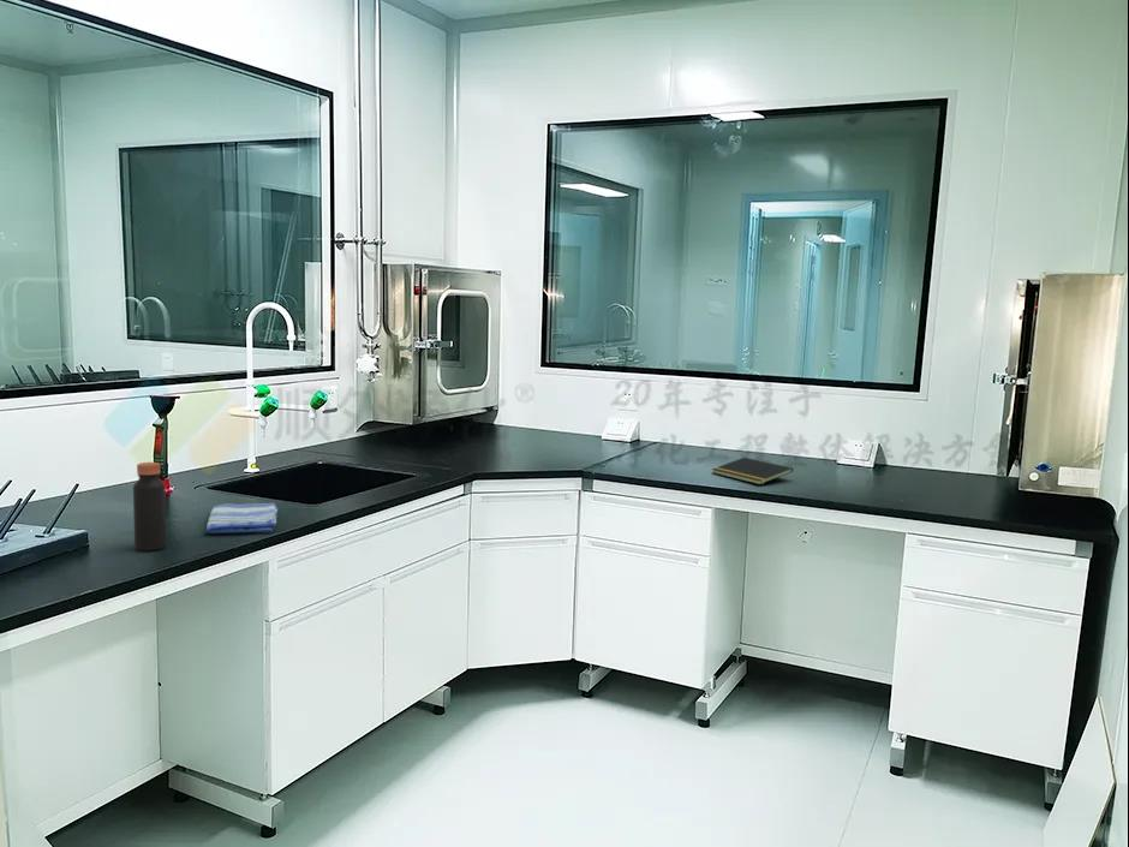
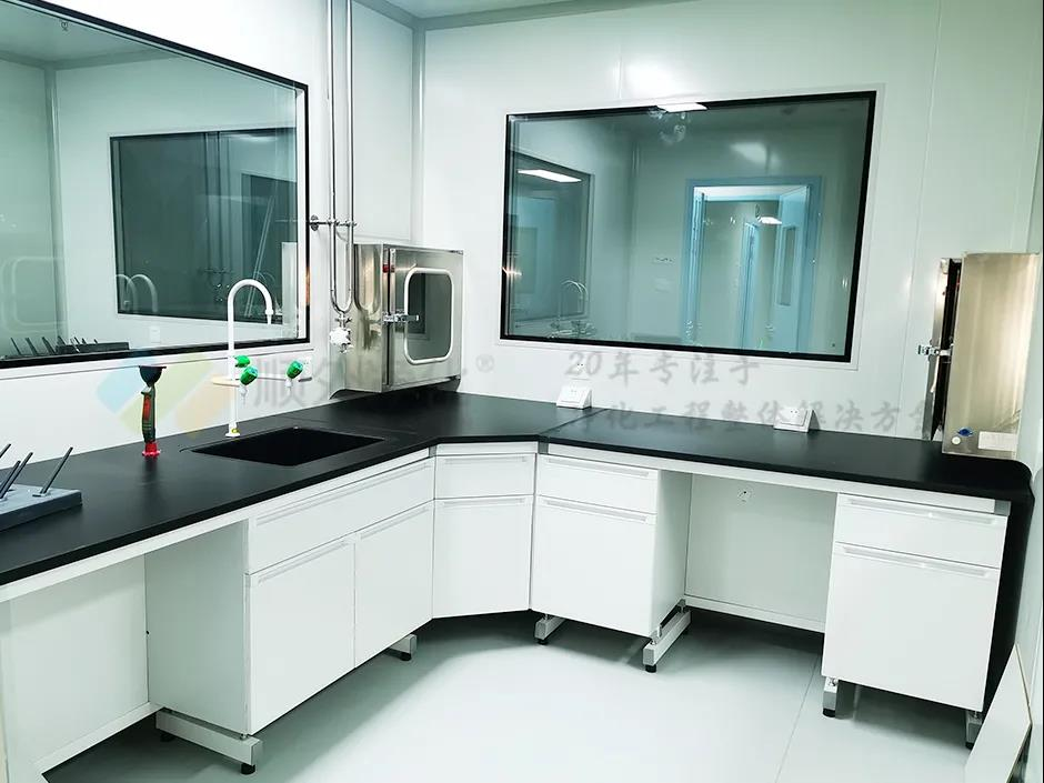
- dish towel (243, 517)
- bottle (149, 506)
- notepad (751, 470)
